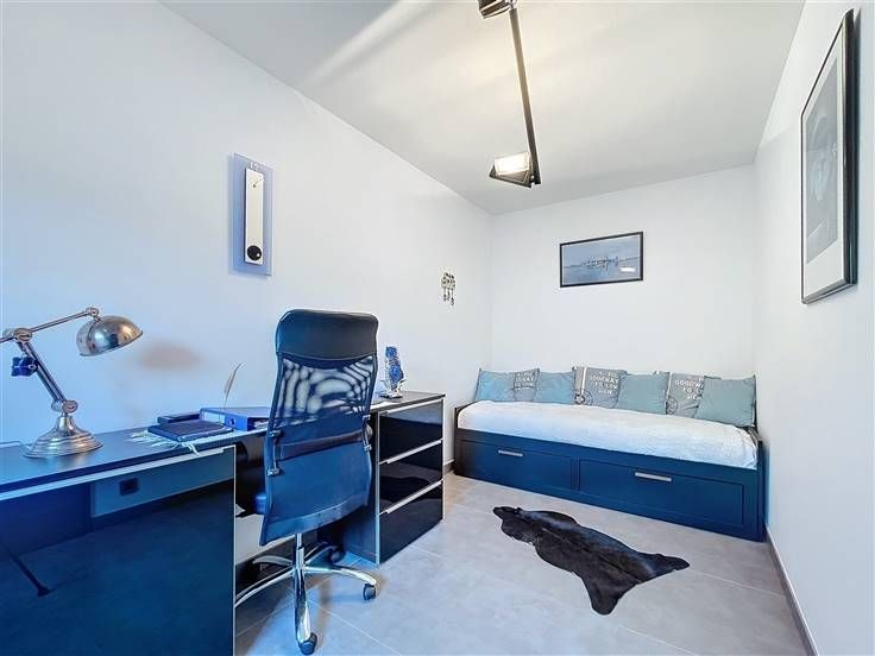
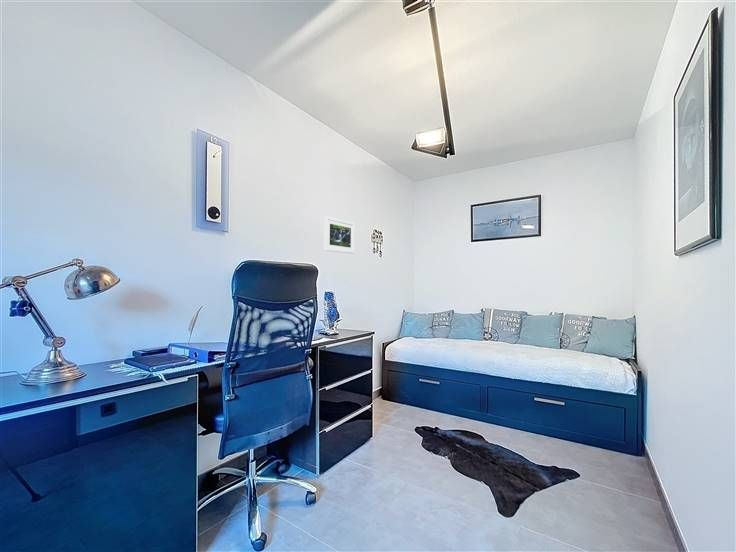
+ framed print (340, 236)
